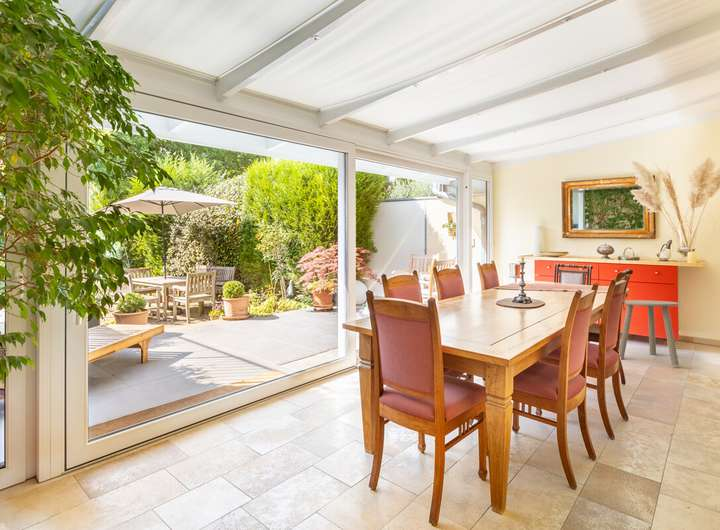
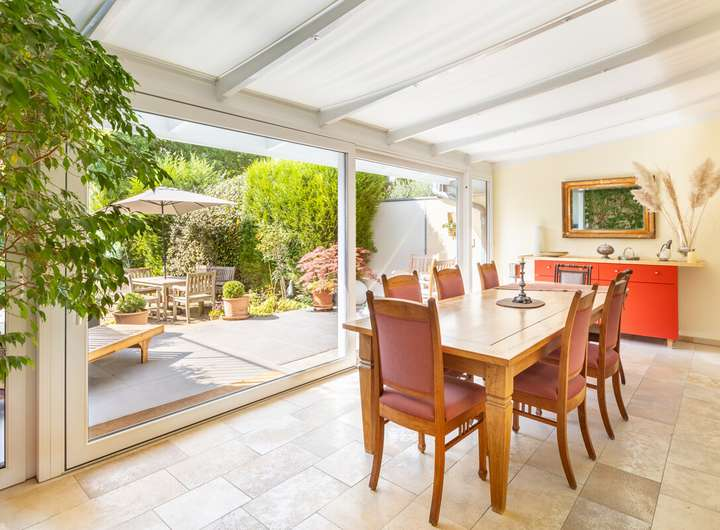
- side table (650, 331)
